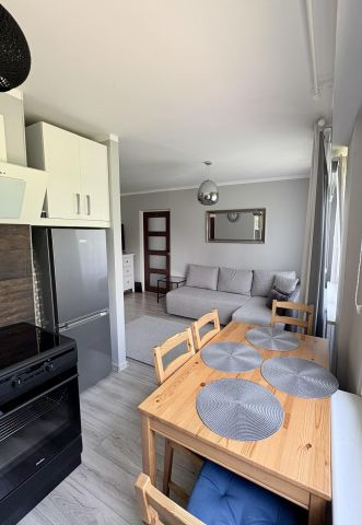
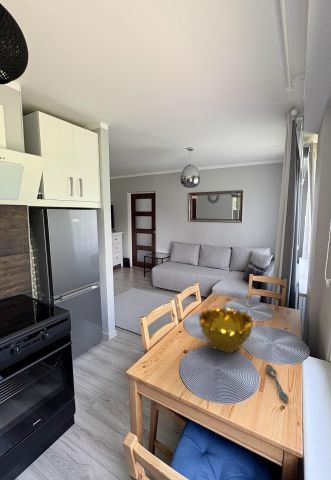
+ decorative bowl (224, 330)
+ spoon (276, 381)
